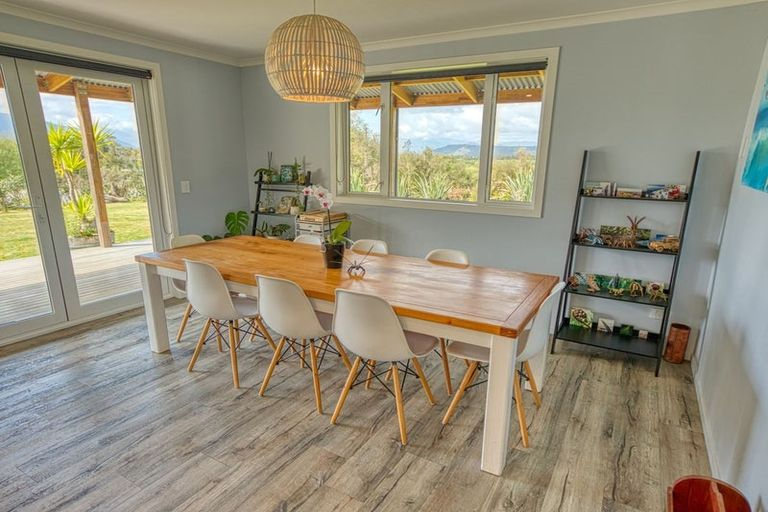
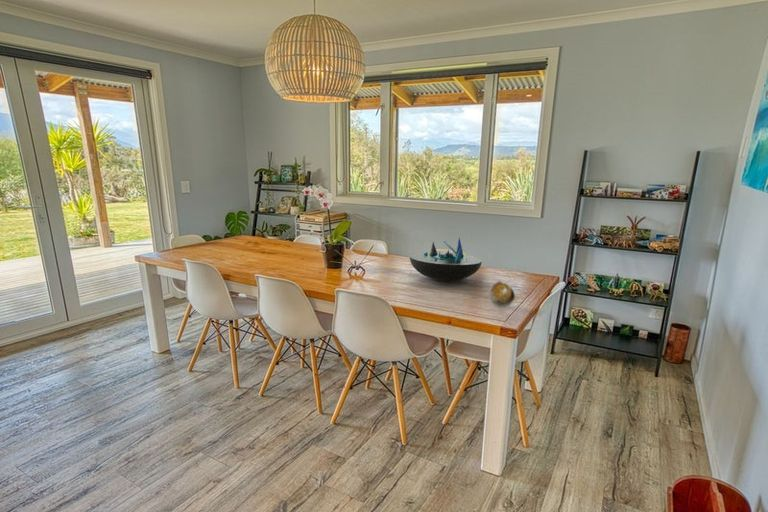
+ jar (502, 293)
+ decorative bowl (445, 259)
